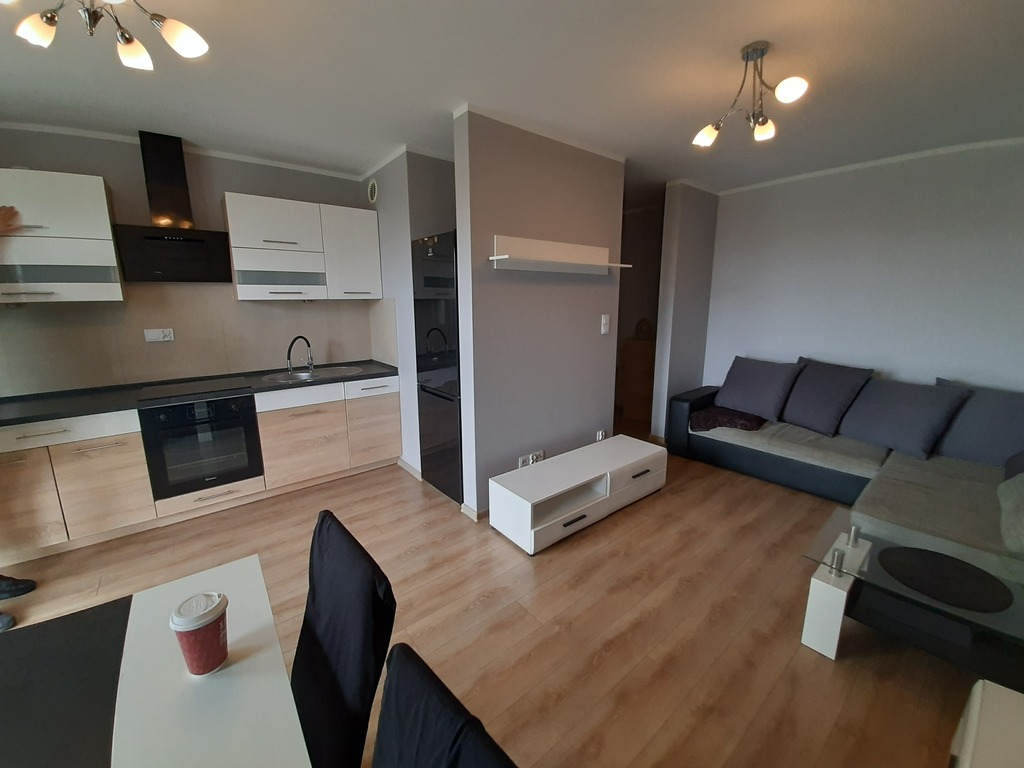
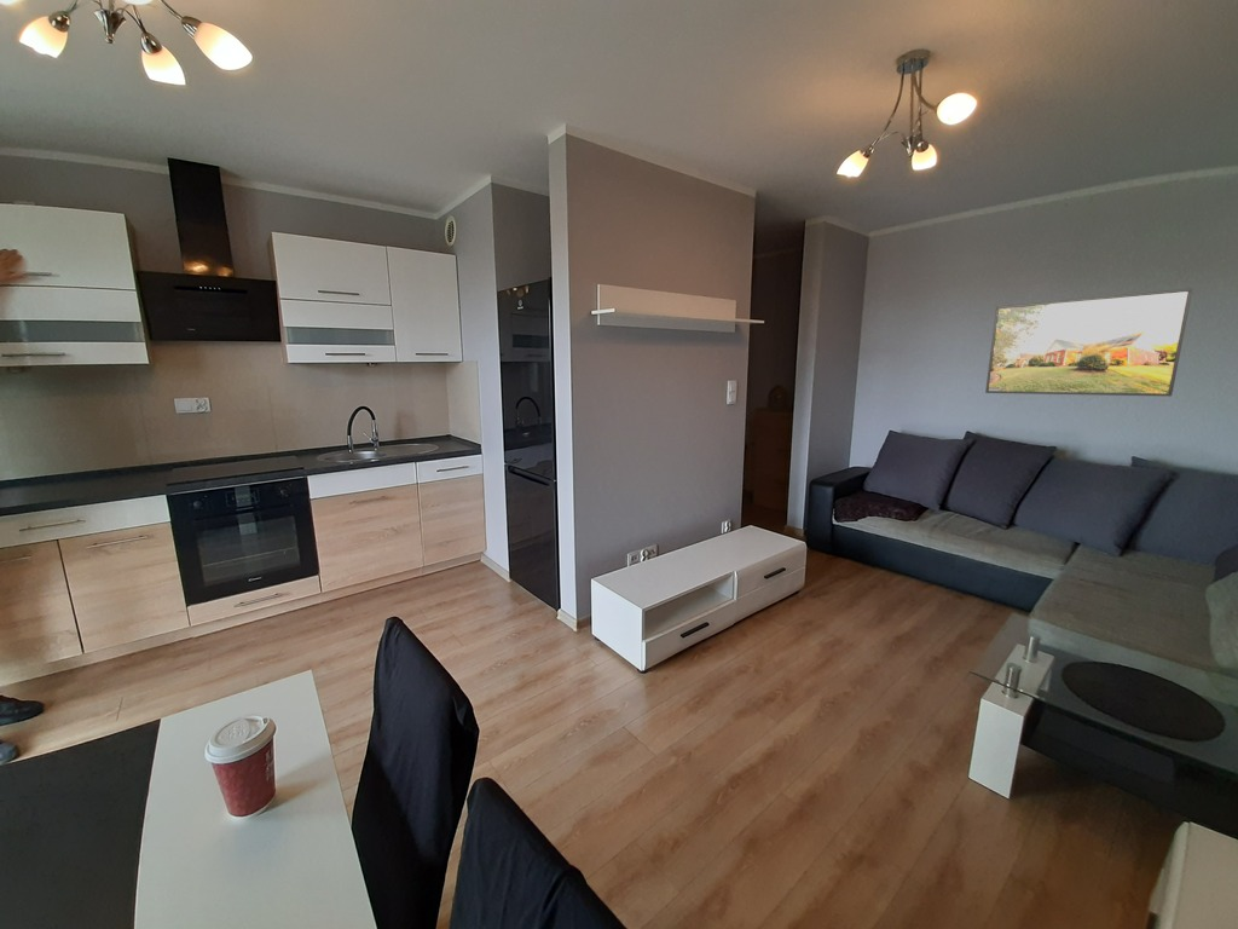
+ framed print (1076, 347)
